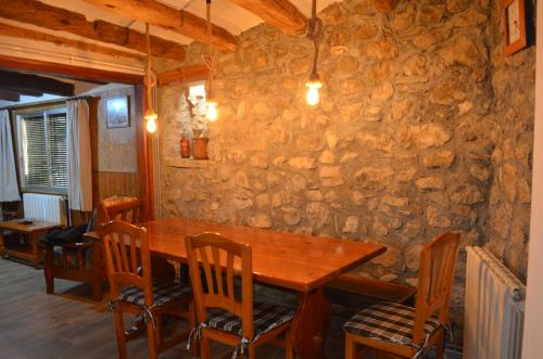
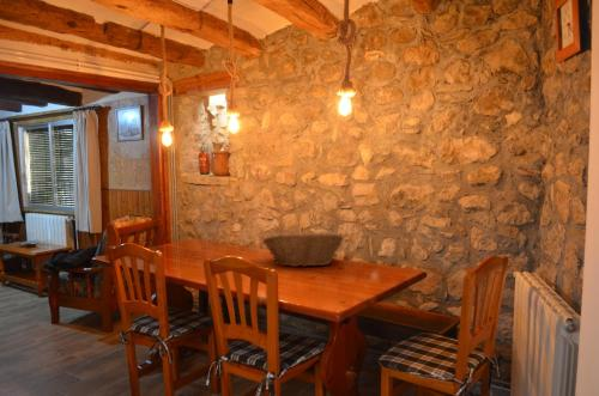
+ fruit basket (303, 246)
